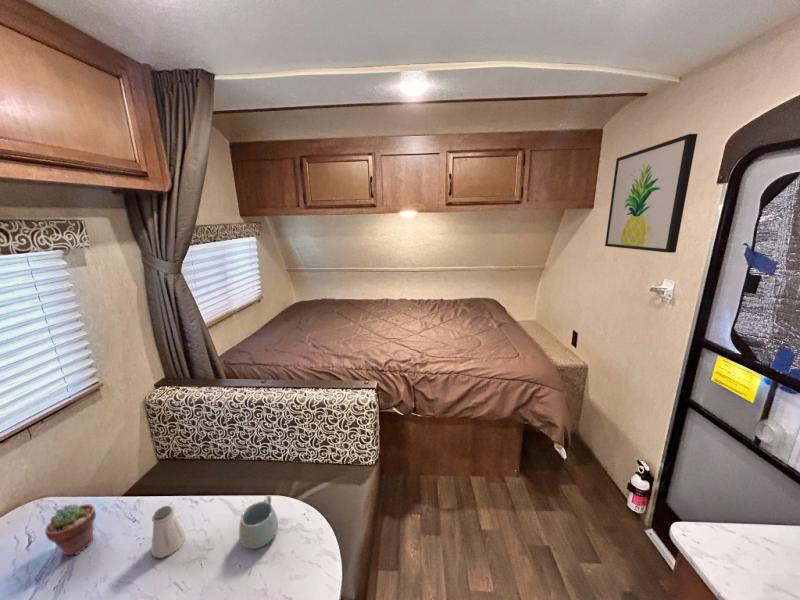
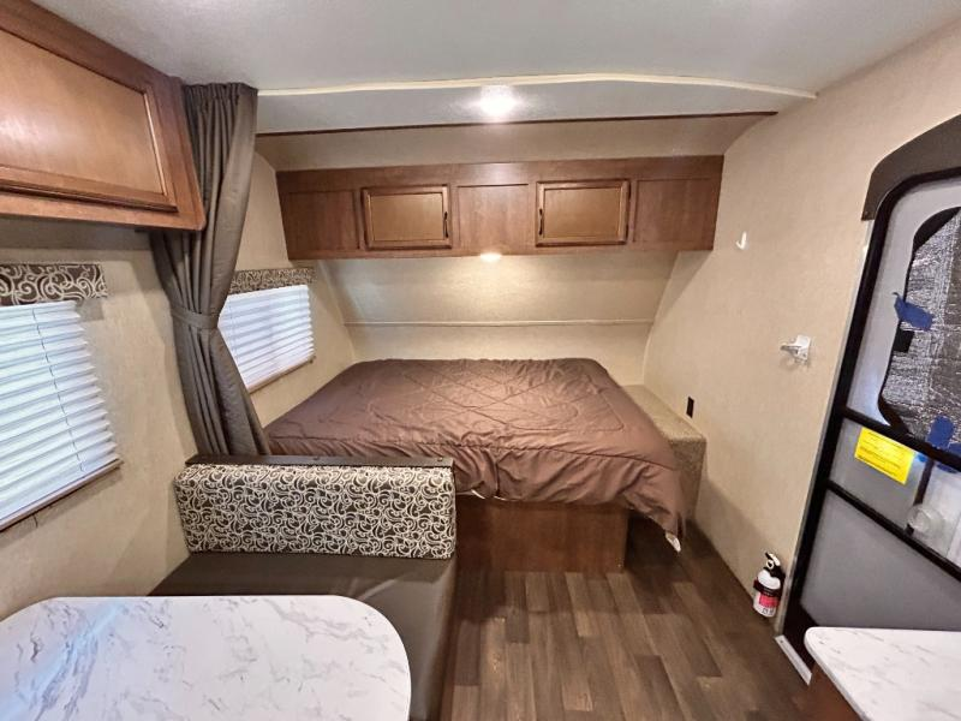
- wall art (642, 200)
- mug (261, 519)
- saltshaker (165, 527)
- potted succulent (72, 526)
